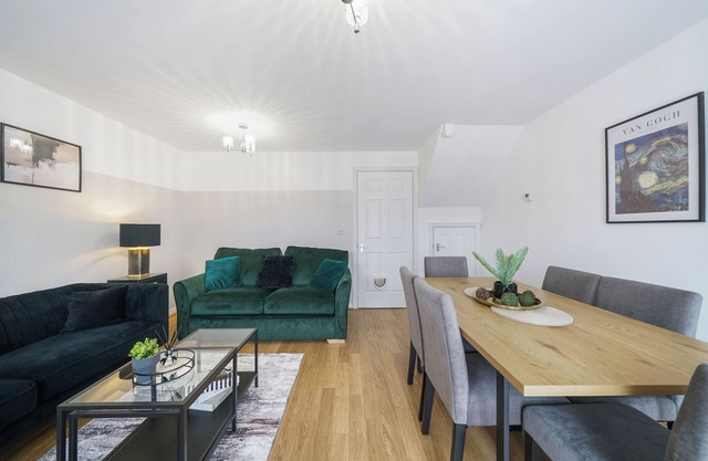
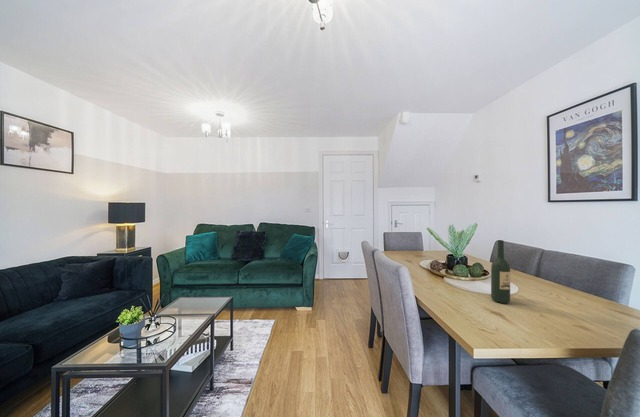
+ wine bottle (500, 270)
